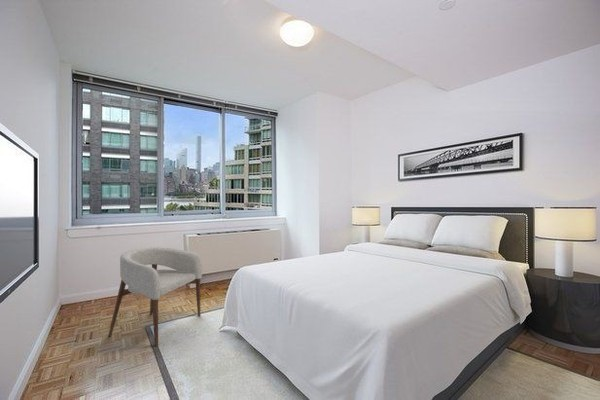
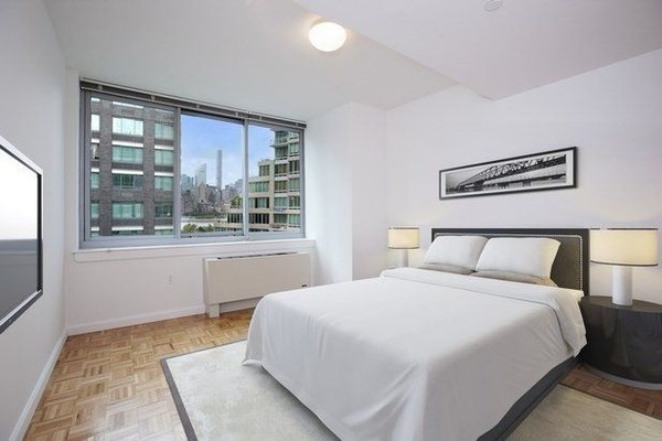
- armchair (159, 288)
